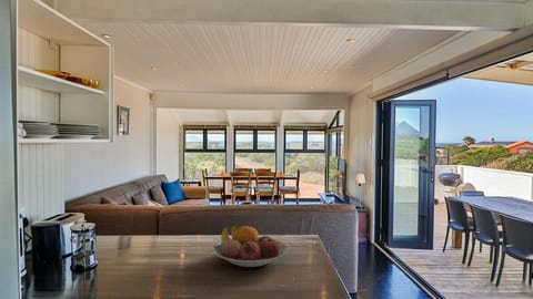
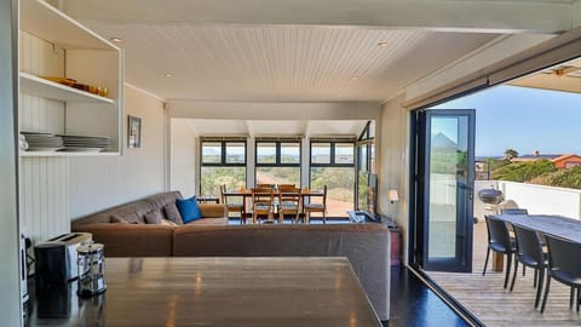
- fruit bowl (250, 244)
